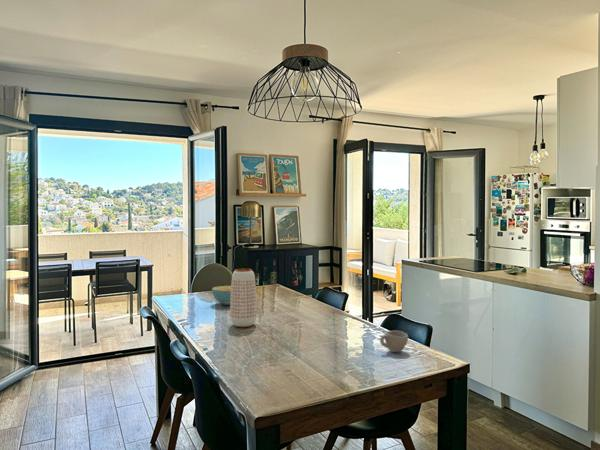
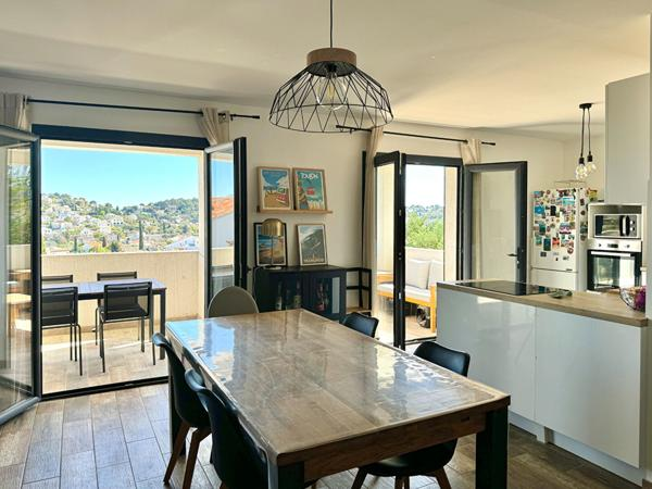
- planter (243, 297)
- cereal bowl (228, 296)
- cup (393, 342)
